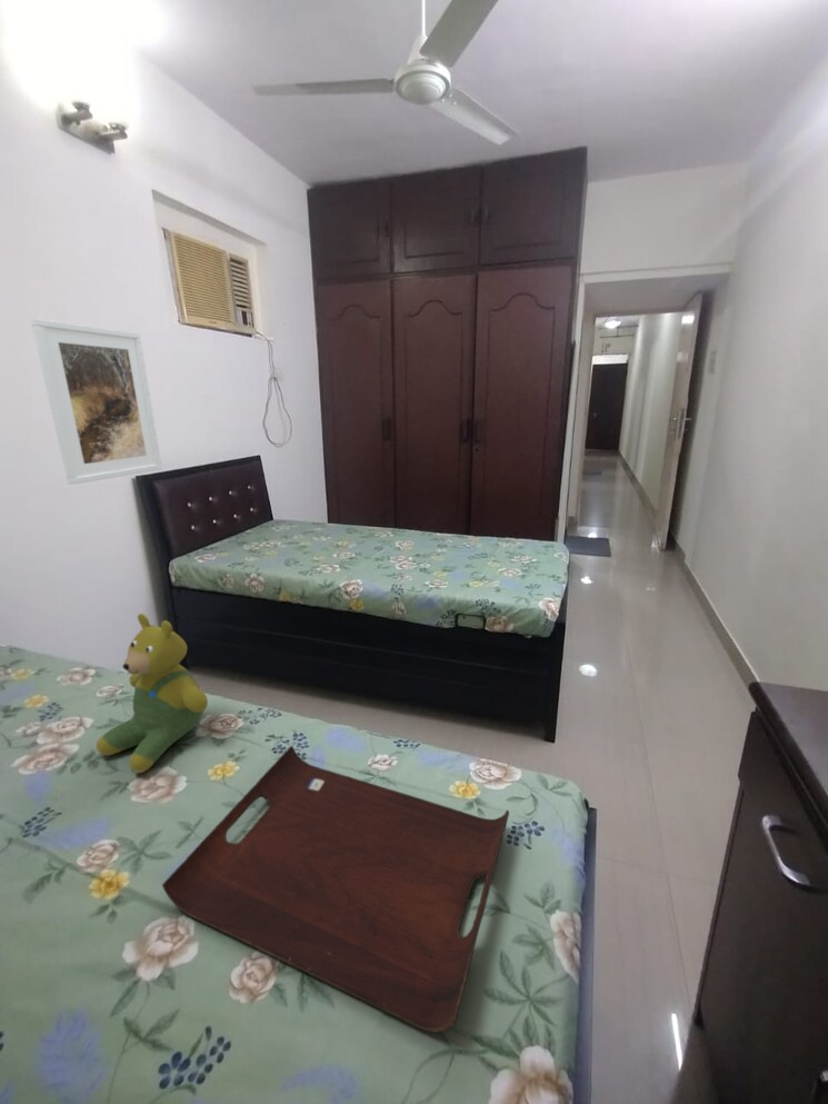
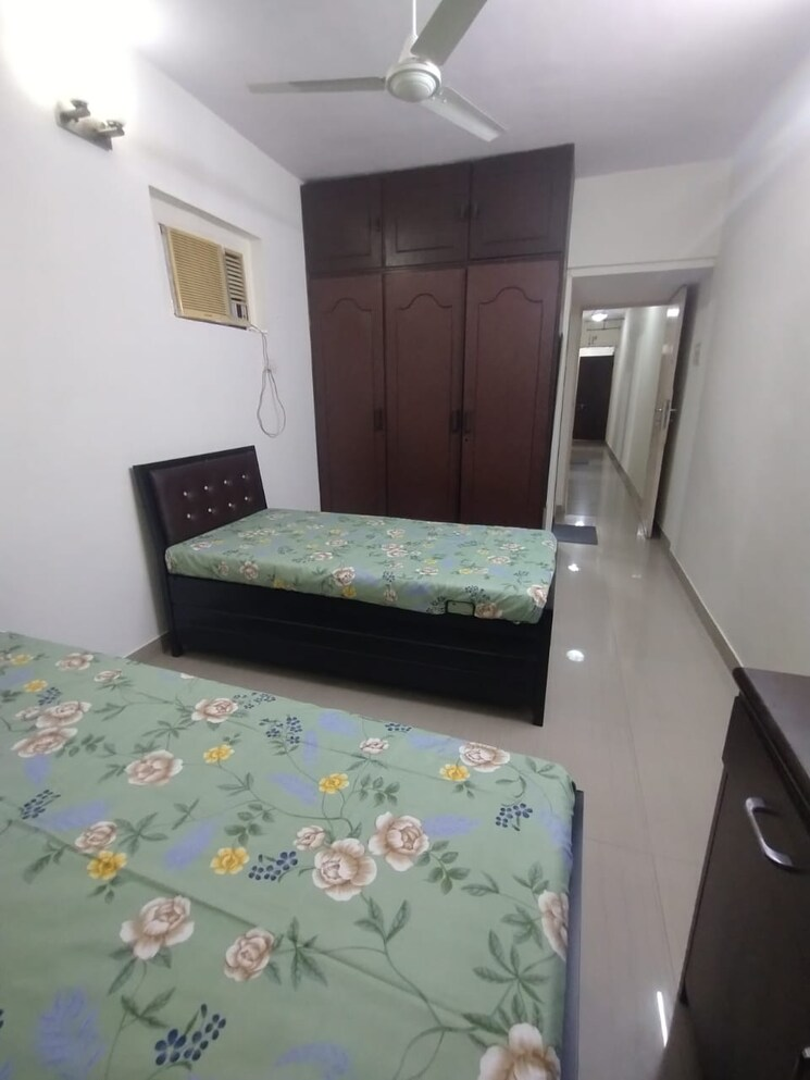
- serving tray (350, 853)
- teddy bear (146, 686)
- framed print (106, 405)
